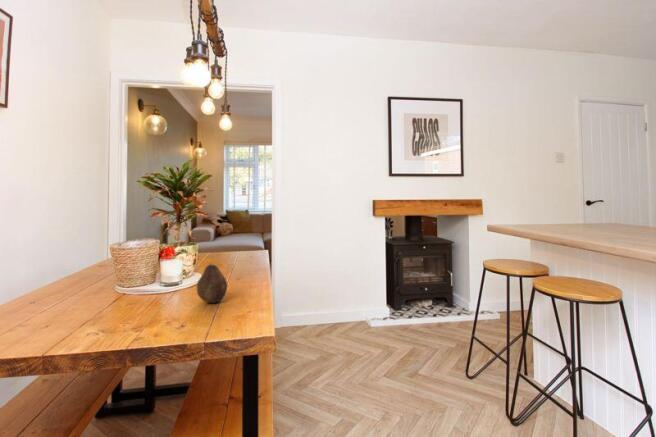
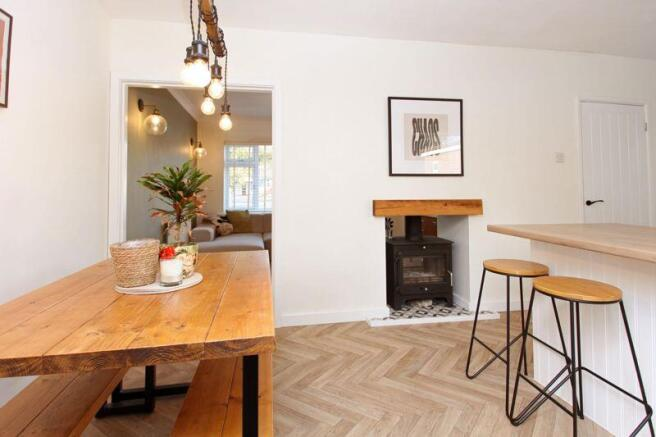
- fruit (212, 282)
